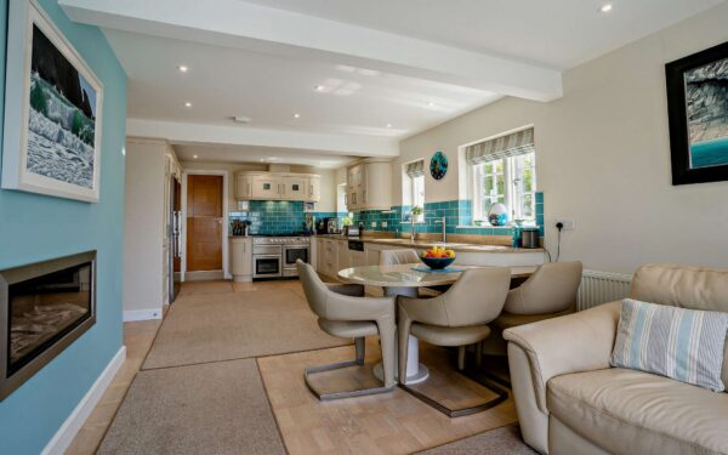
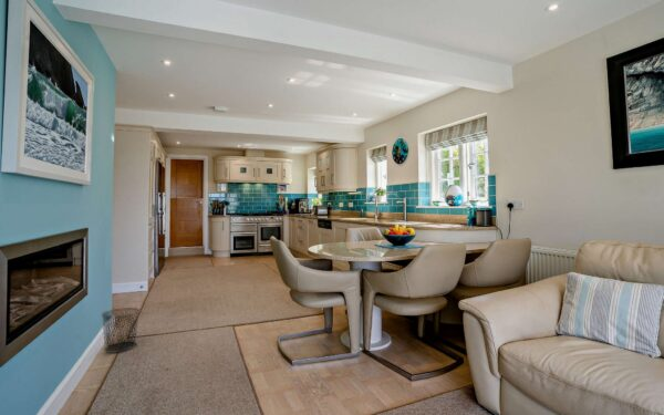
+ waste bin (121, 329)
